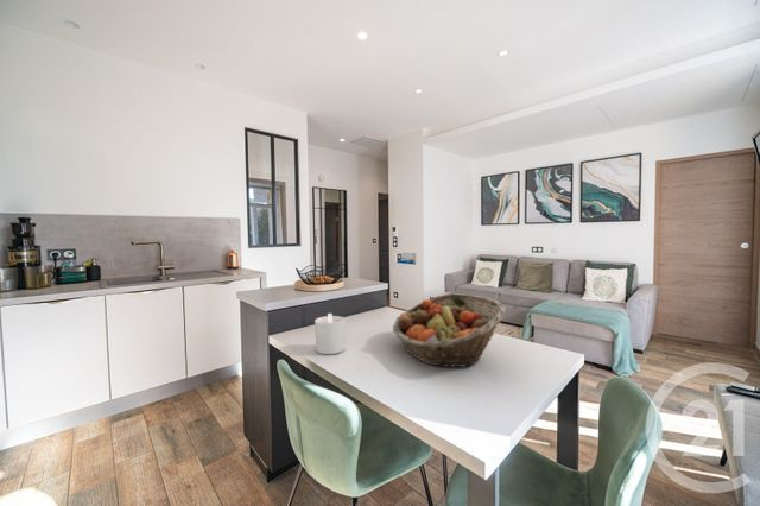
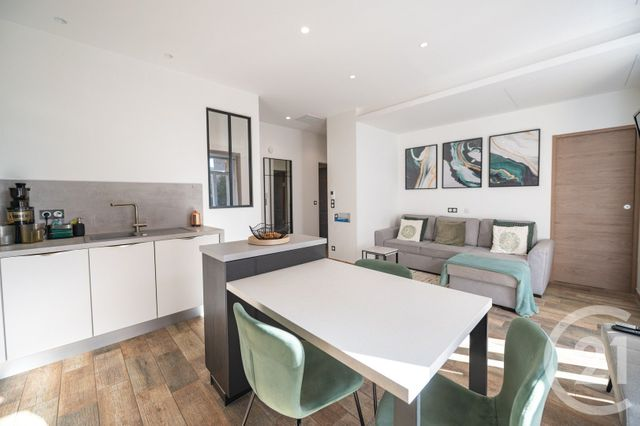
- candle (330, 331)
- fruit basket (445, 324)
